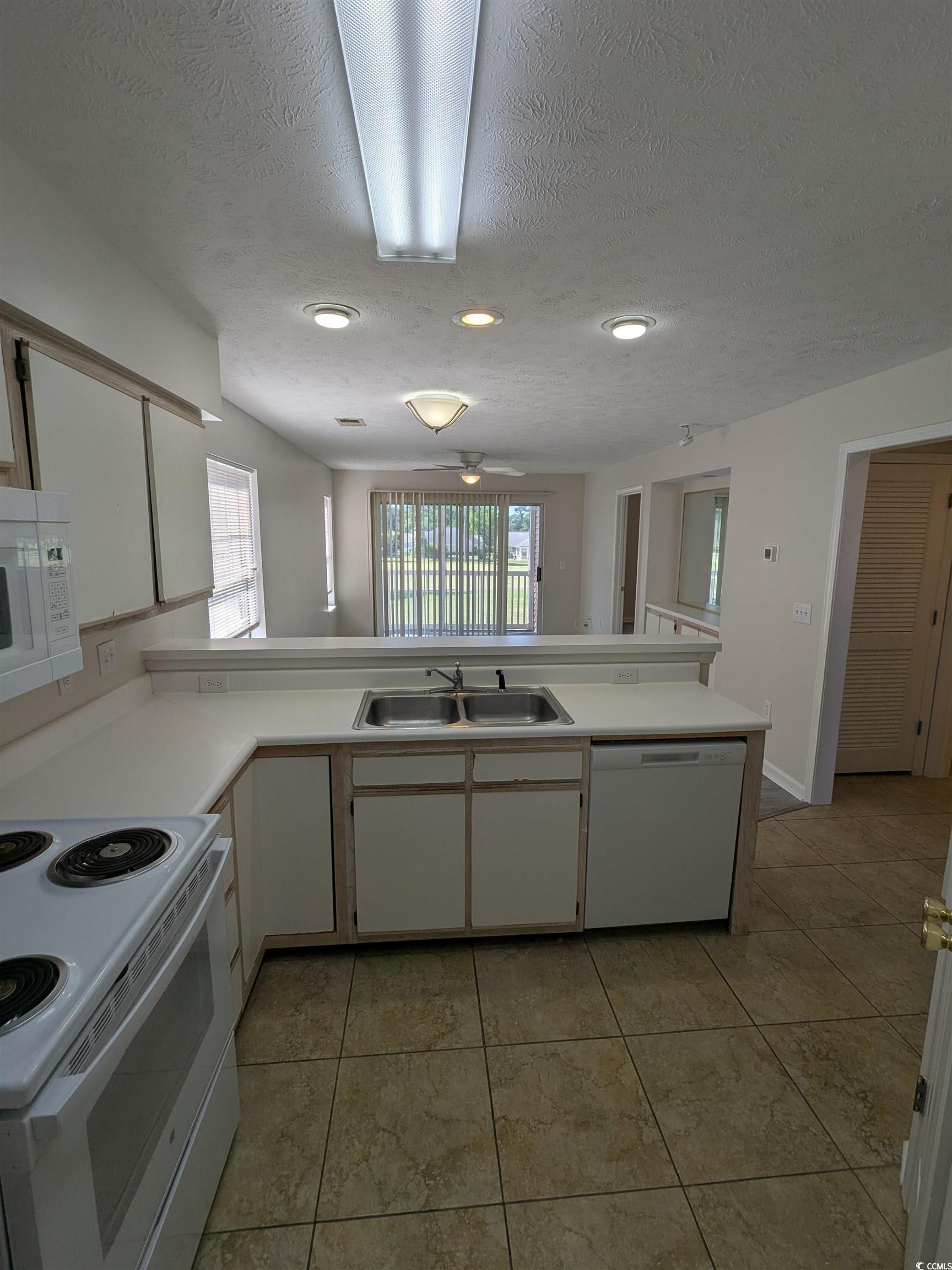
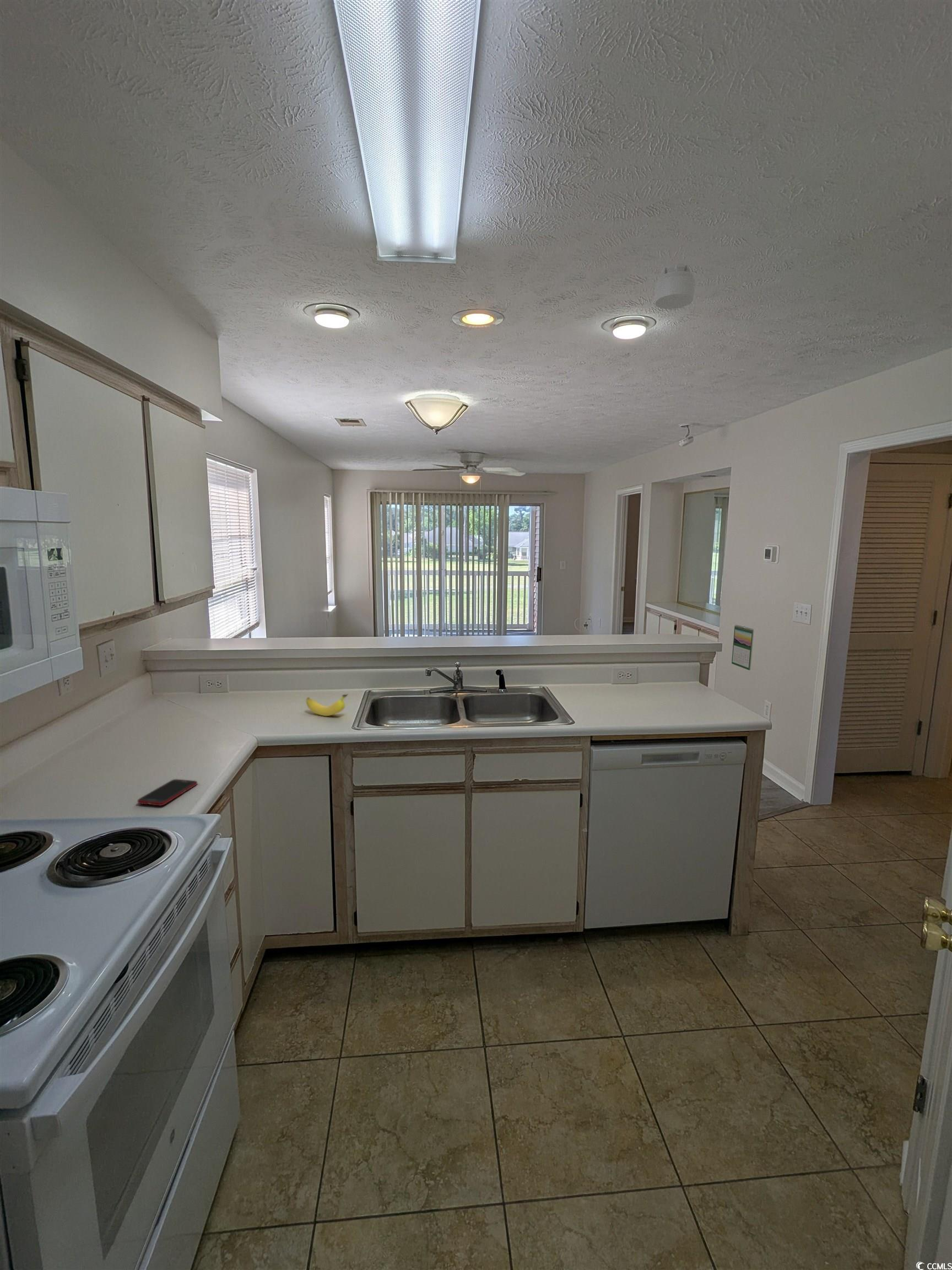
+ calendar (742, 646)
+ smoke detector (674, 286)
+ banana (326, 706)
+ cell phone (169, 792)
